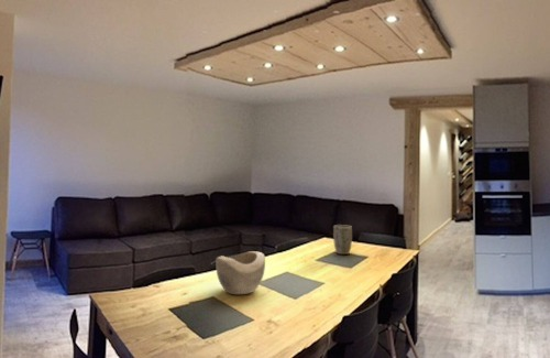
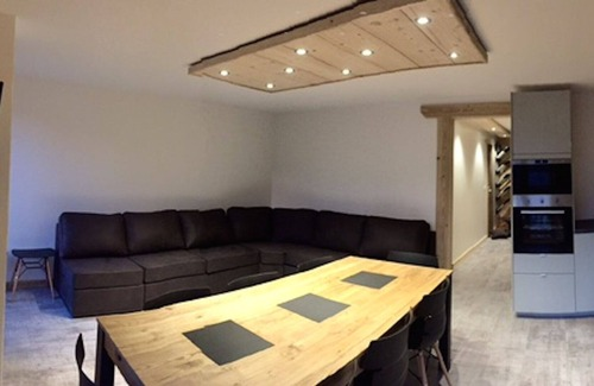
- plant pot (342, 239)
- decorative bowl (240, 272)
